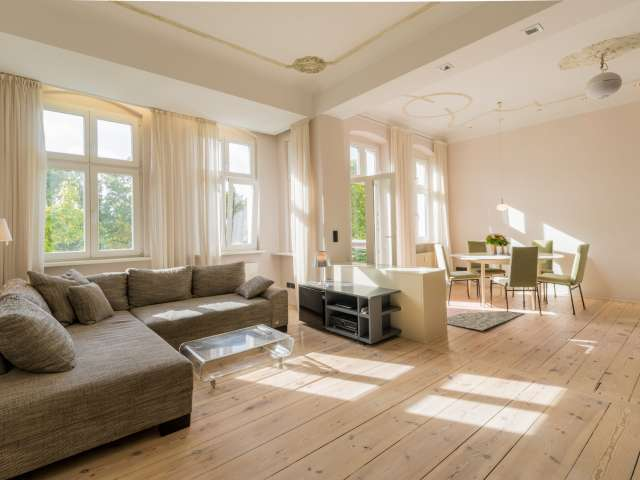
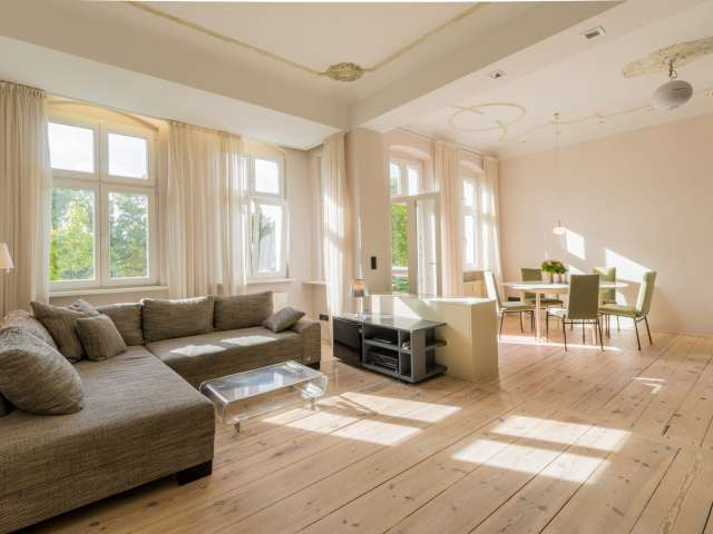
- rug (481, 317)
